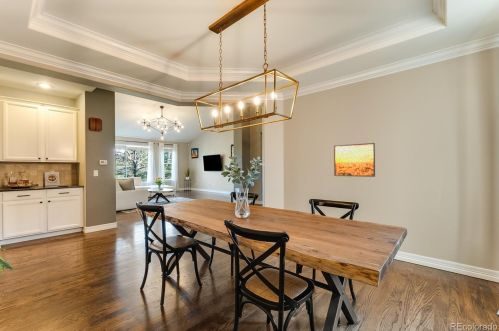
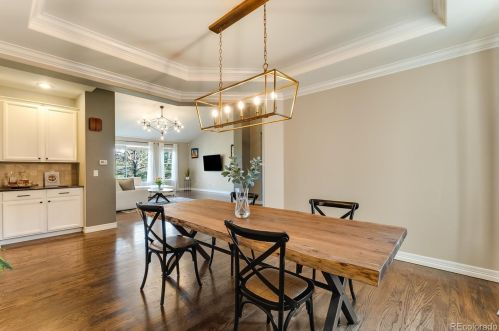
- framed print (353, 160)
